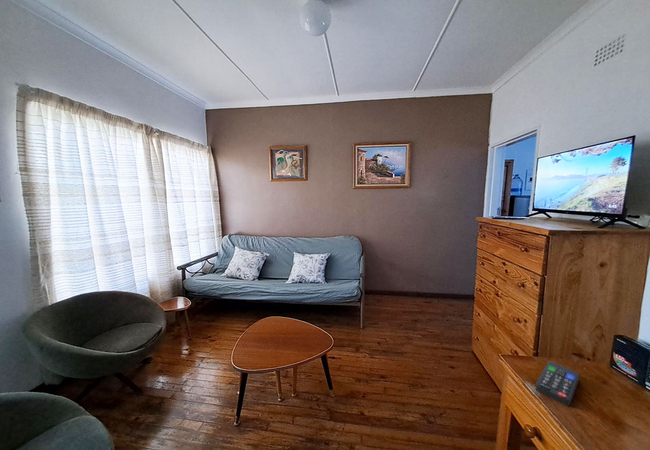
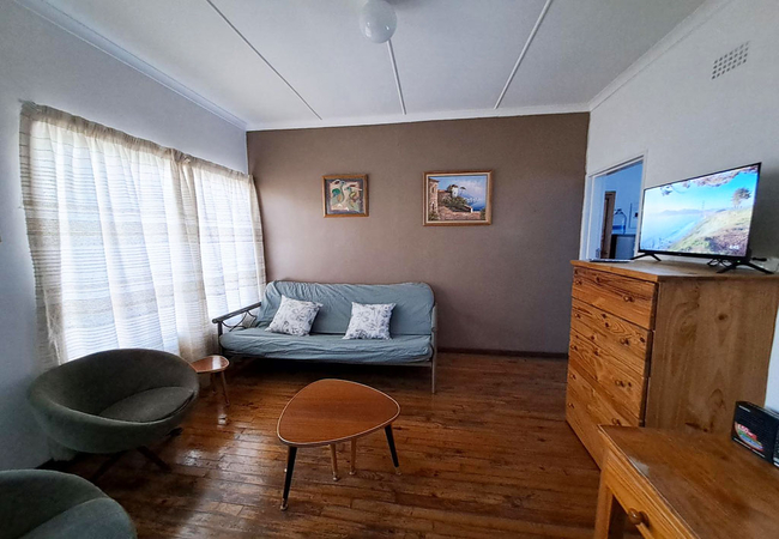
- remote control (557, 380)
